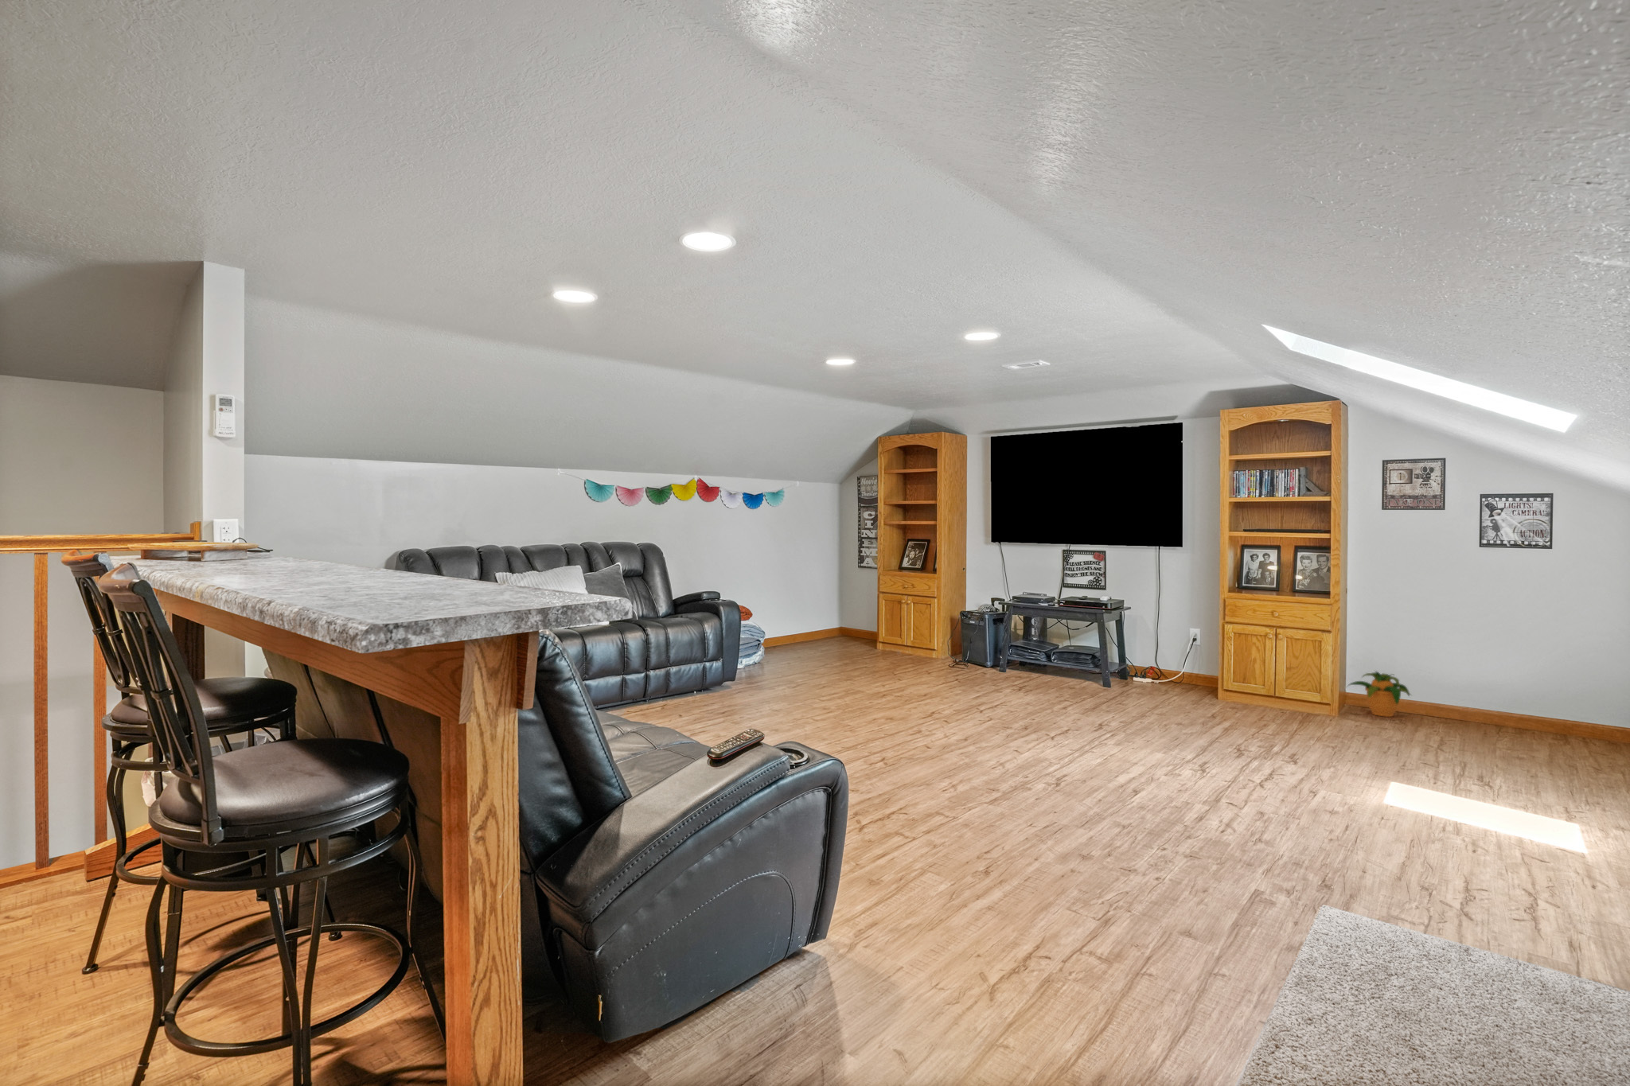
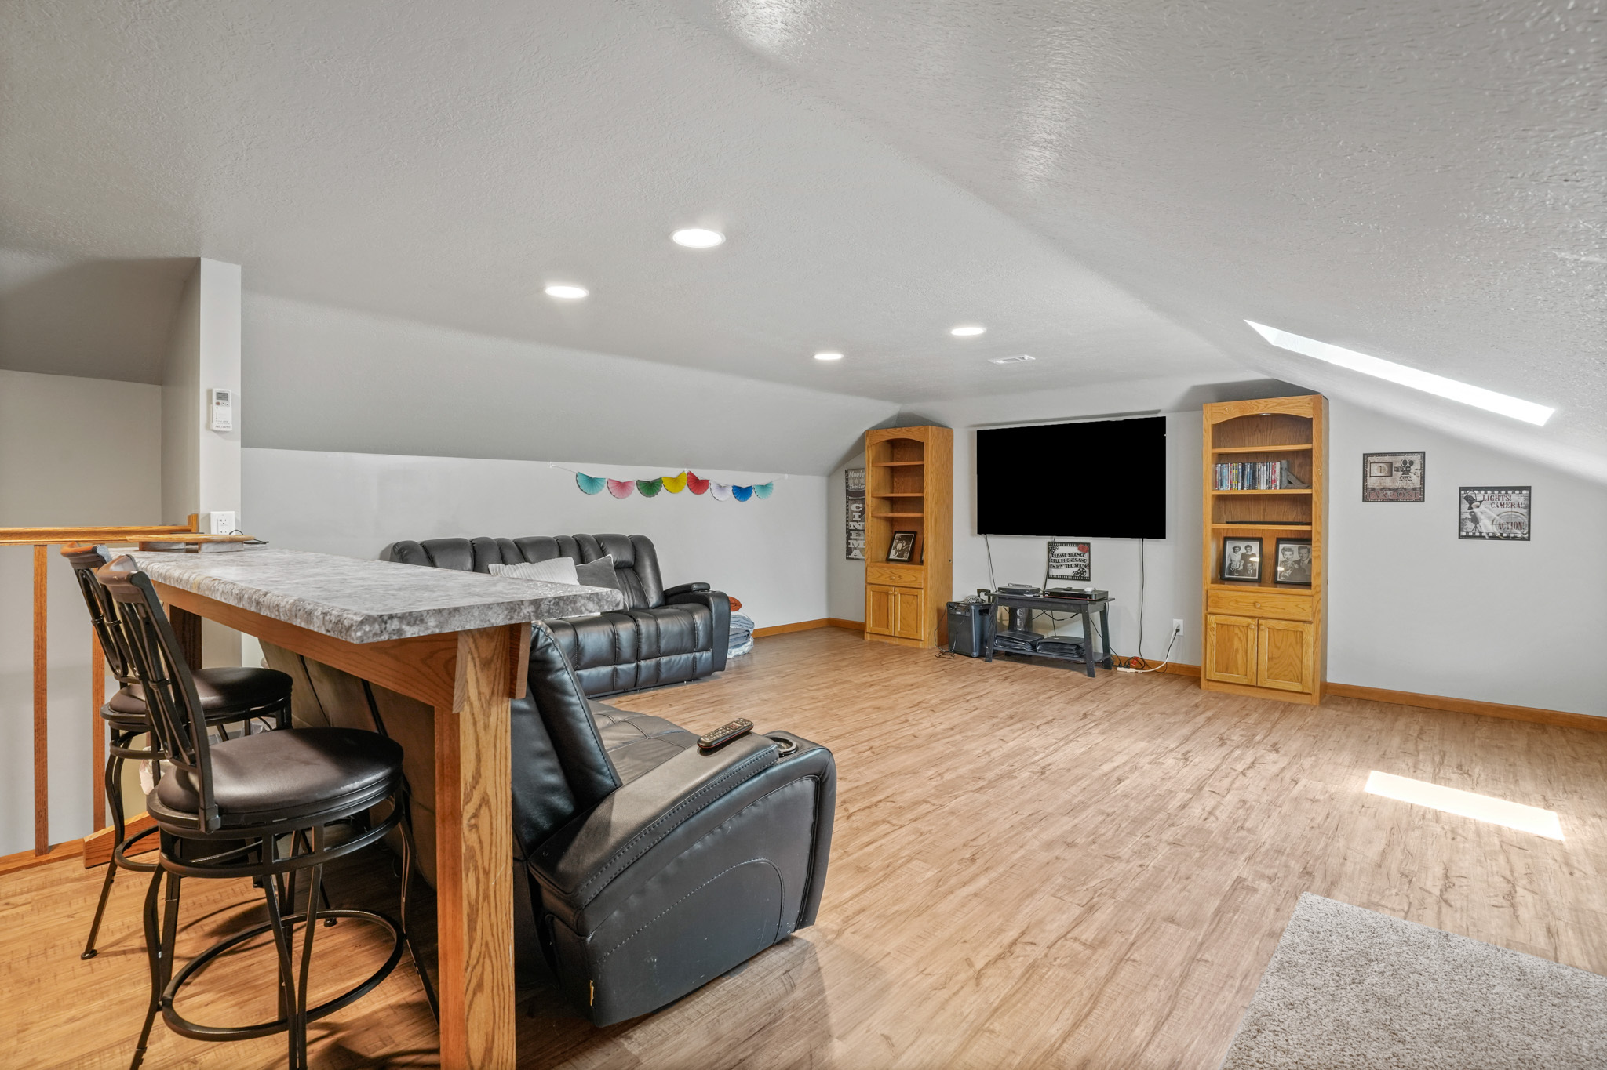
- potted plant (1378, 691)
